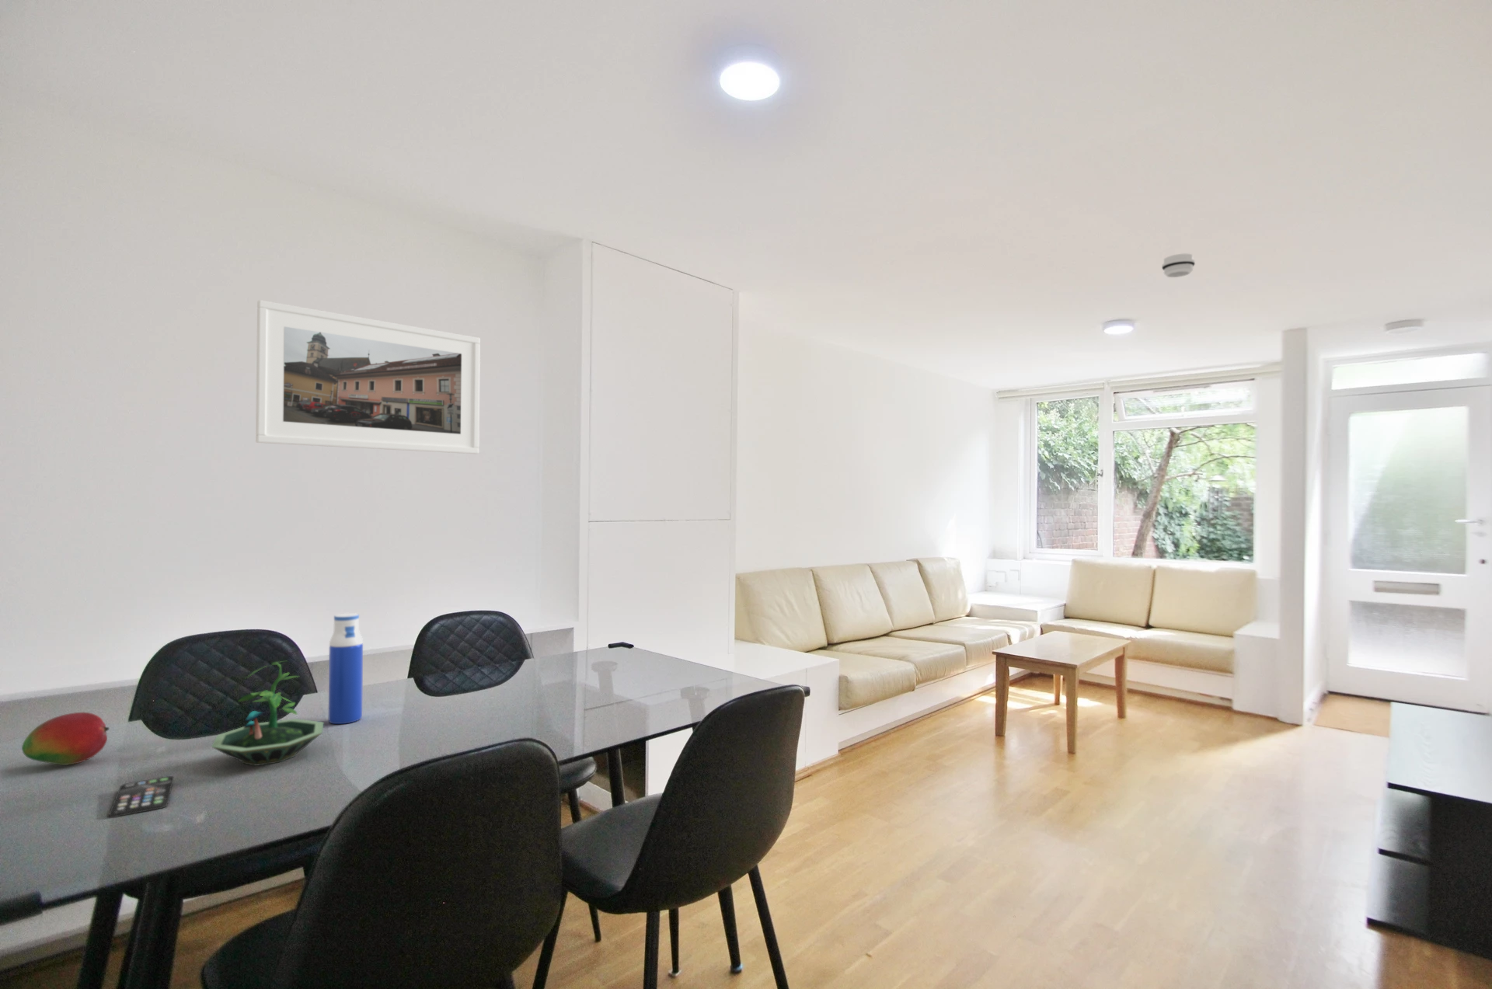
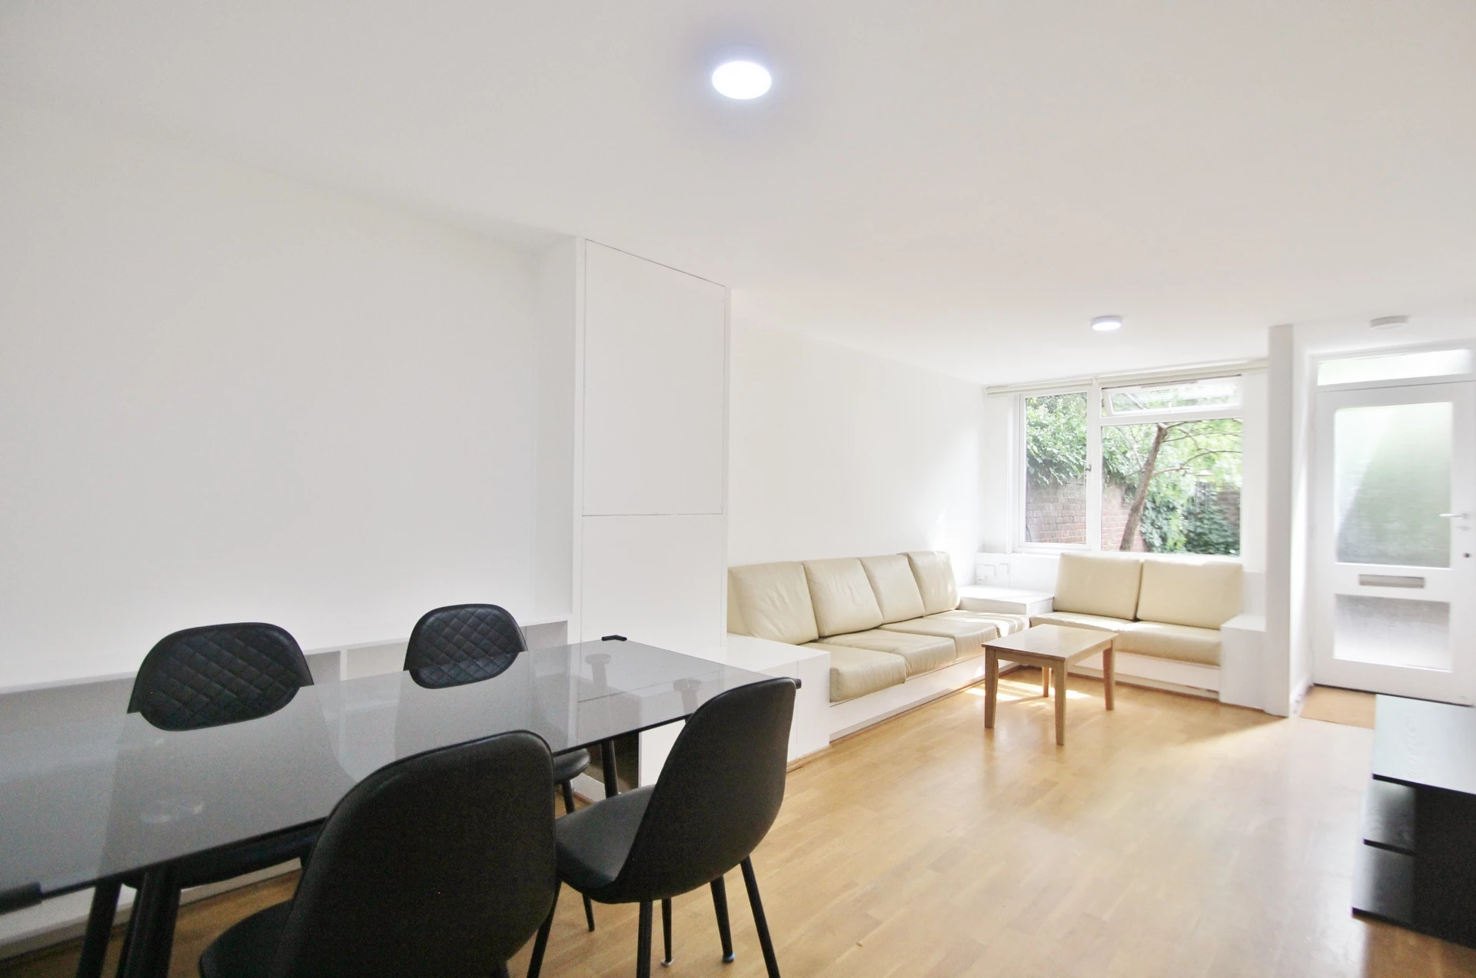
- water bottle (345, 667)
- terrarium (274, 682)
- smoke detector (1179, 266)
- smartphone (143, 795)
- fruit (66, 738)
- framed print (380, 384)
